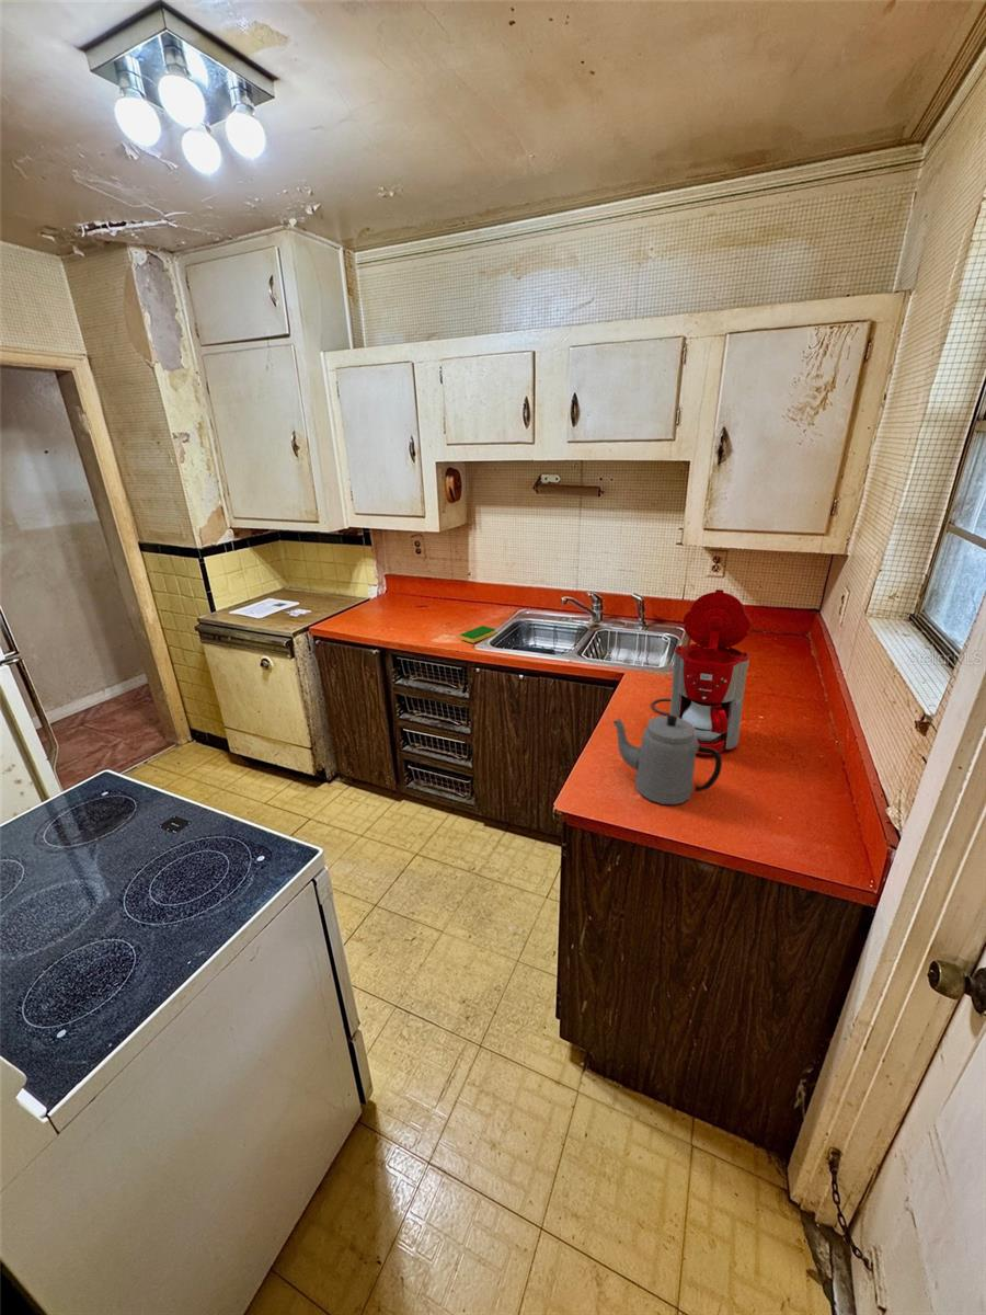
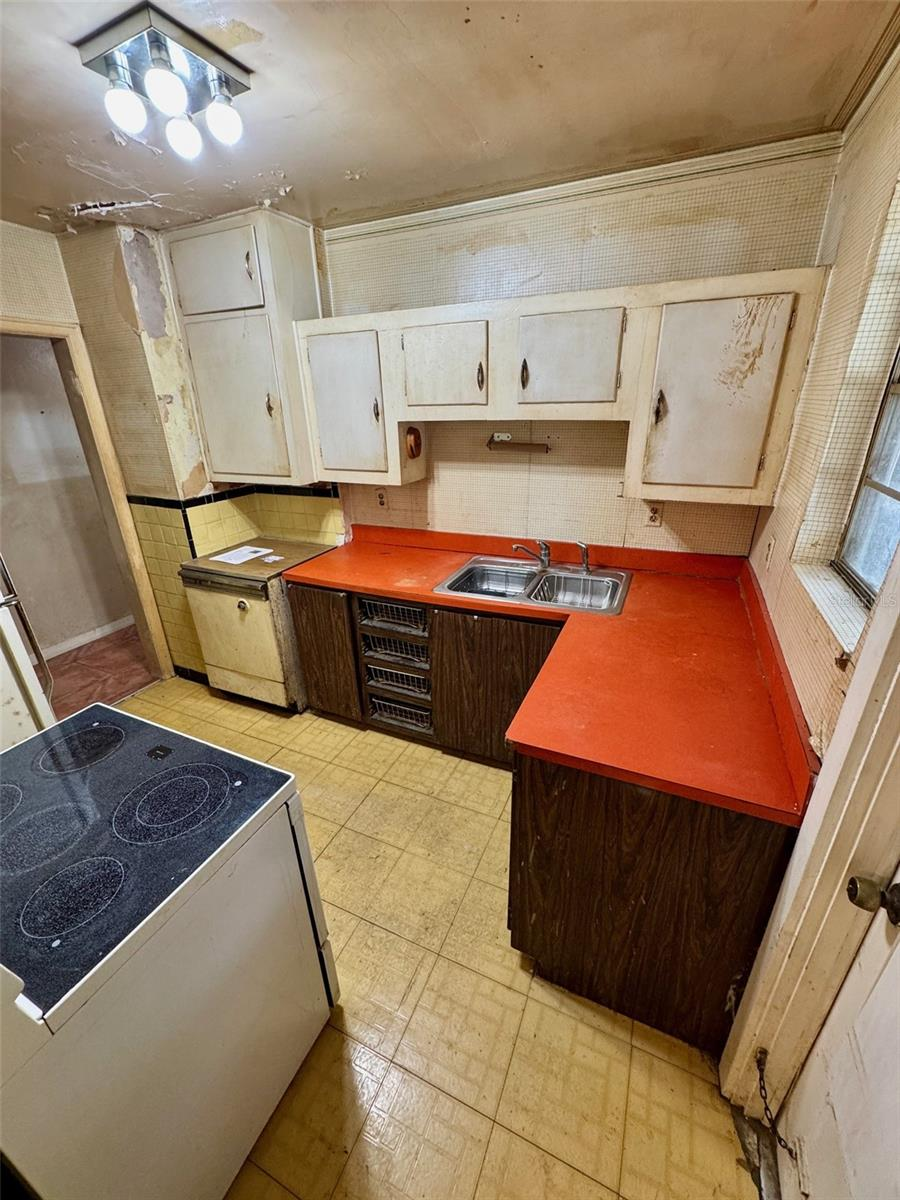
- dish sponge (478, 633)
- teapot (663, 752)
- coffee maker (701, 658)
